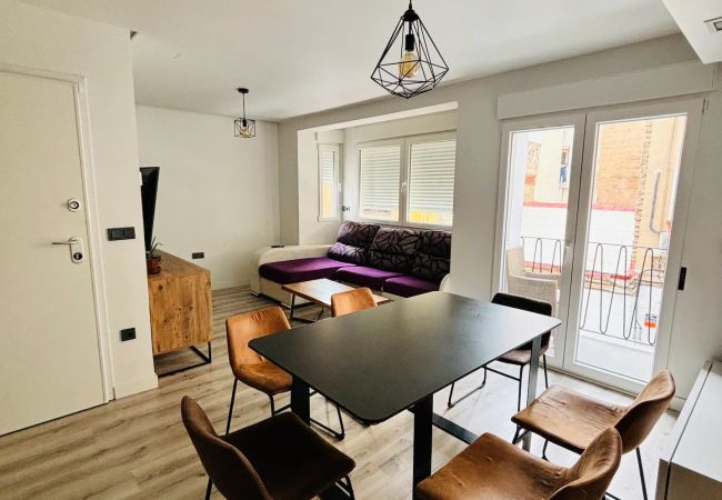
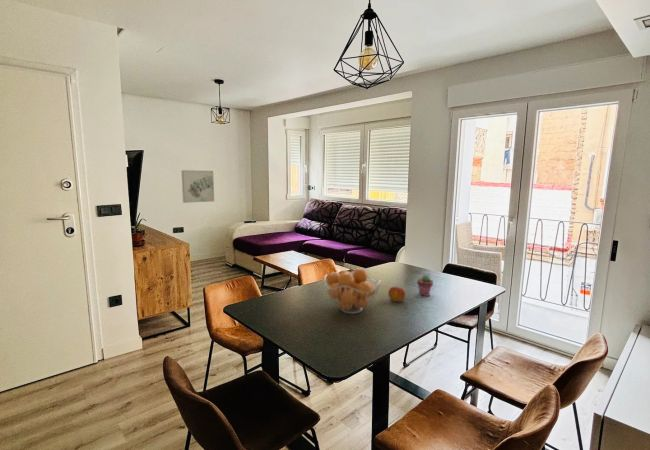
+ wall art (198, 186)
+ potted succulent (425, 284)
+ apple (396, 293)
+ fruit basket (351, 289)
